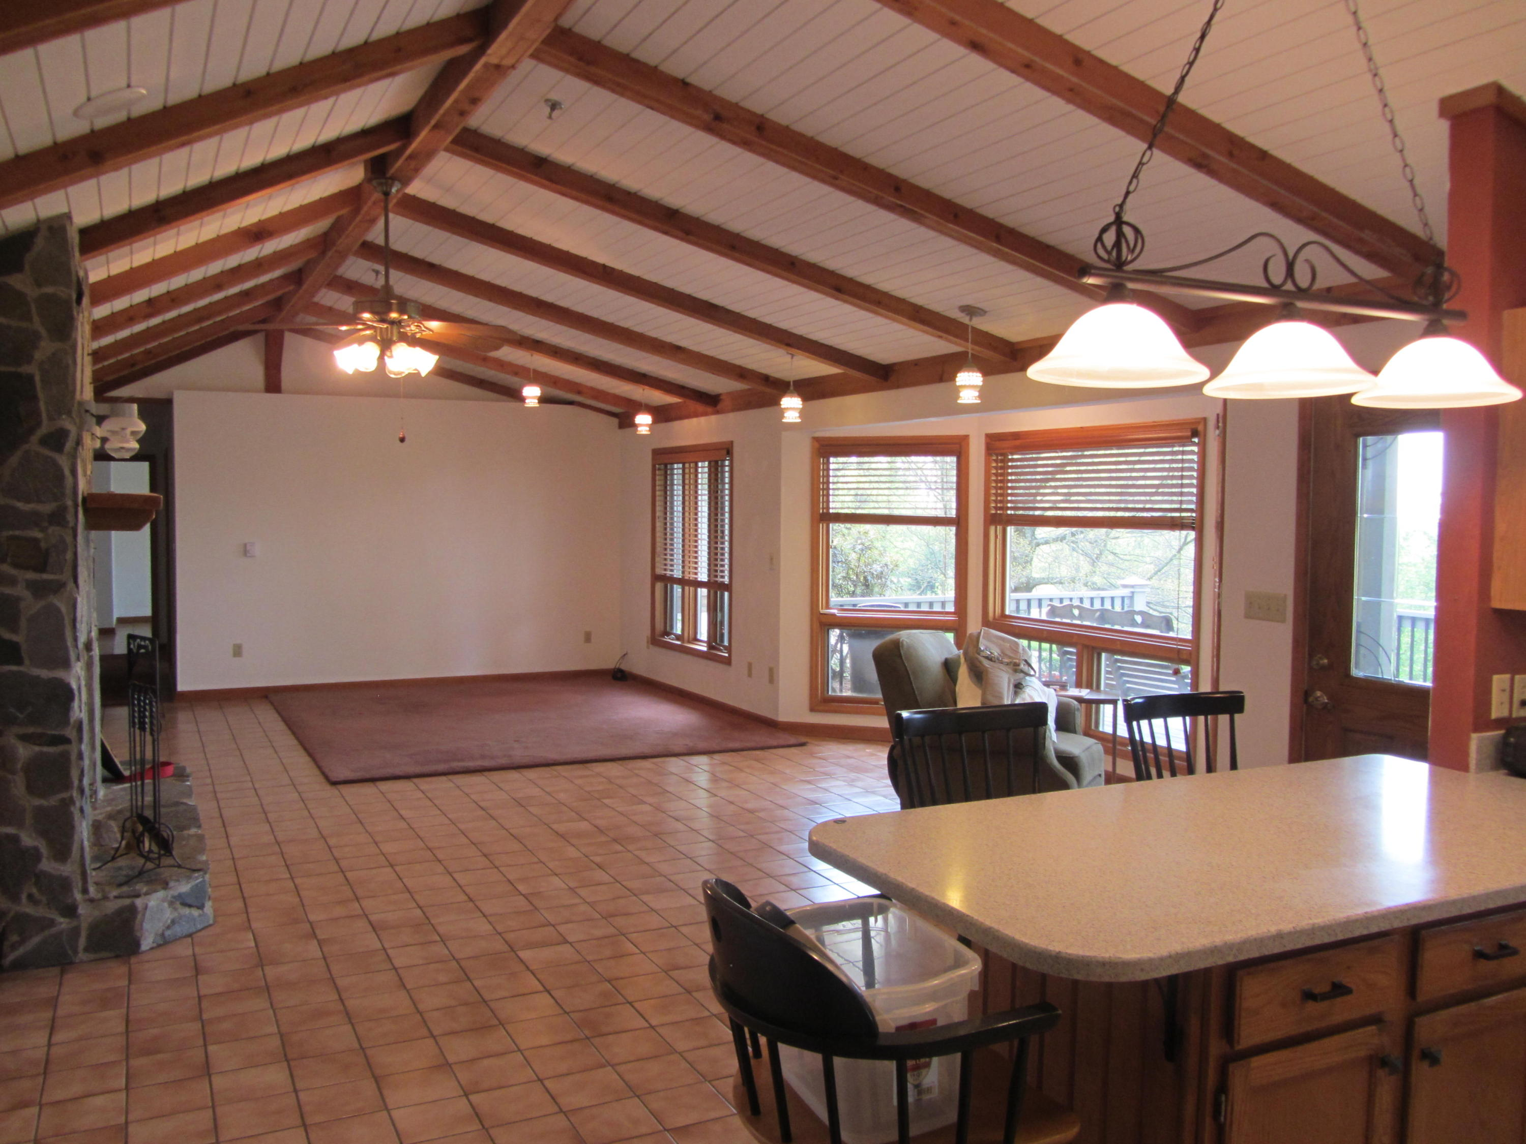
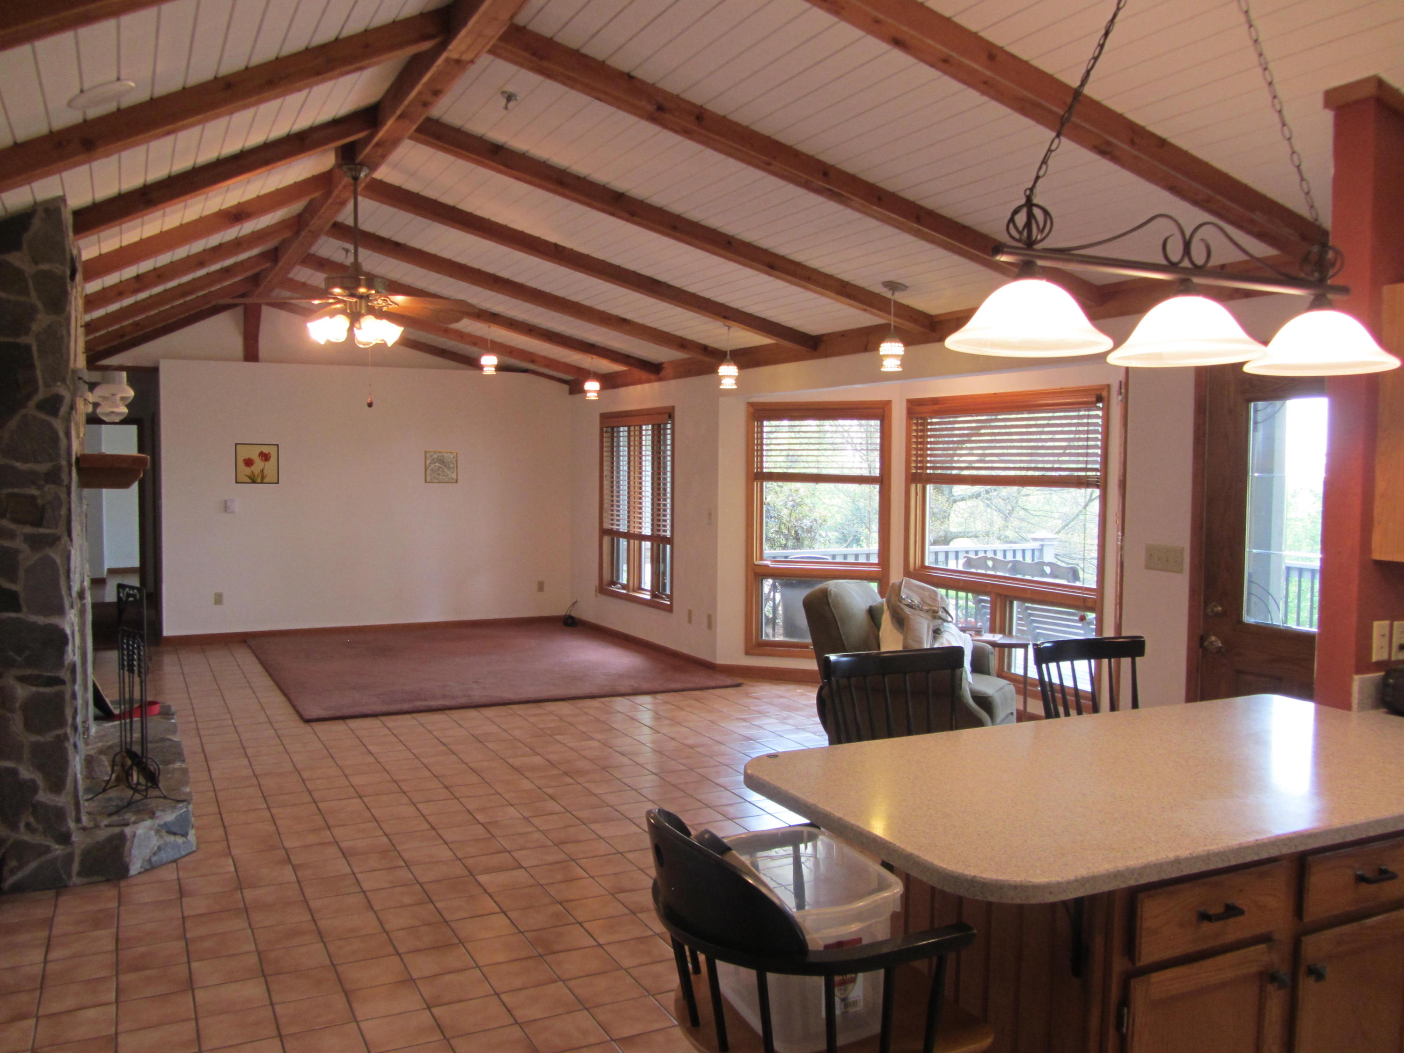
+ wall art (256, 463)
+ wall art (441, 467)
